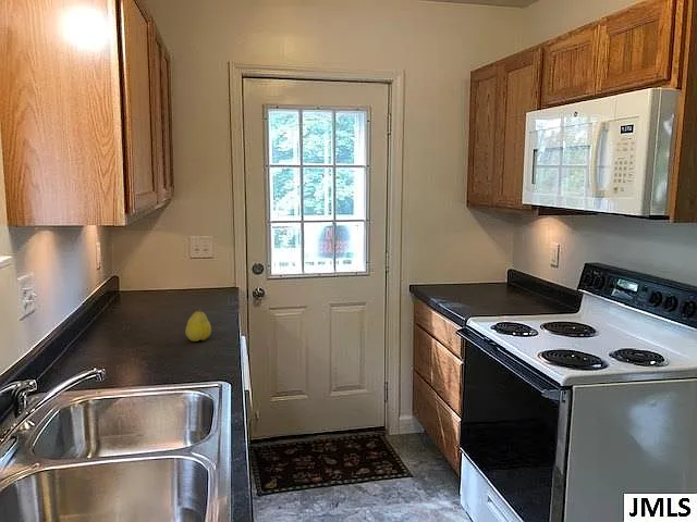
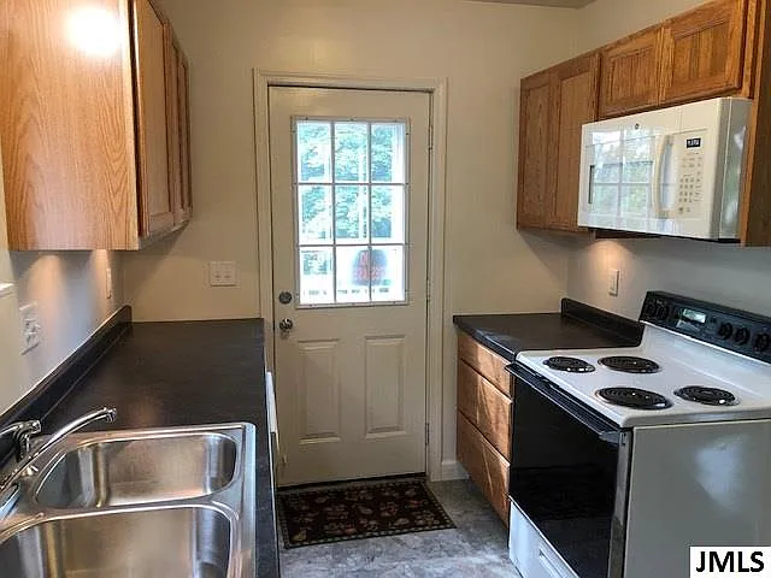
- fruit (198, 324)
